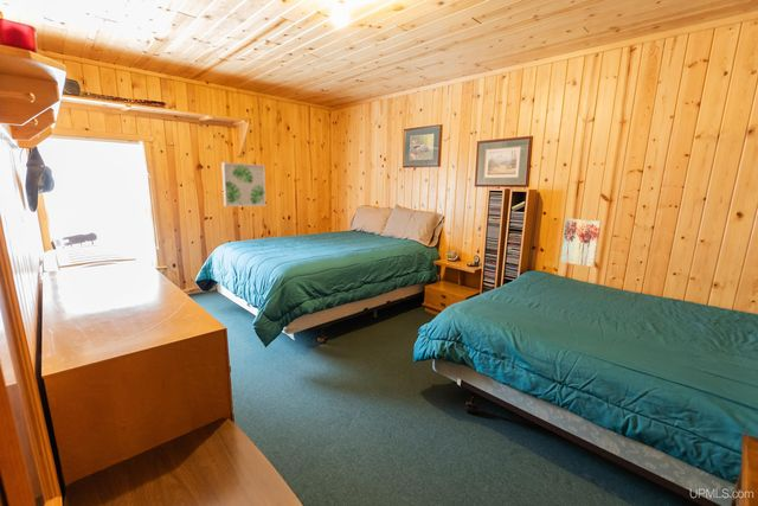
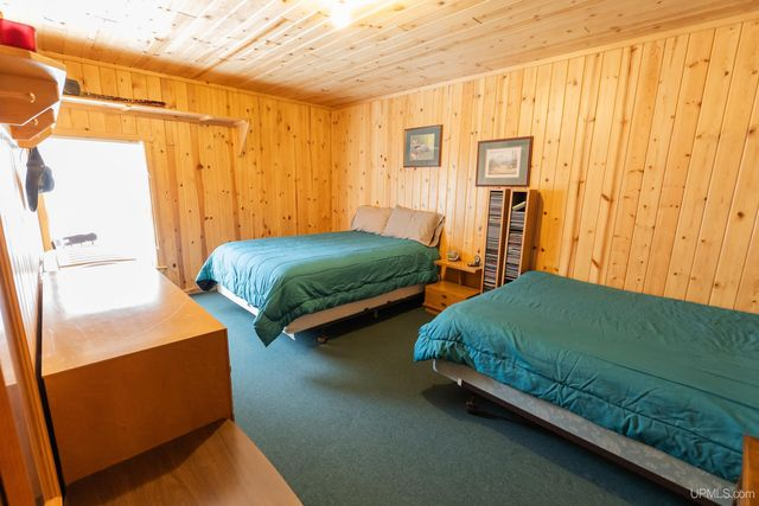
- wall art (244, 185)
- wall art (579, 242)
